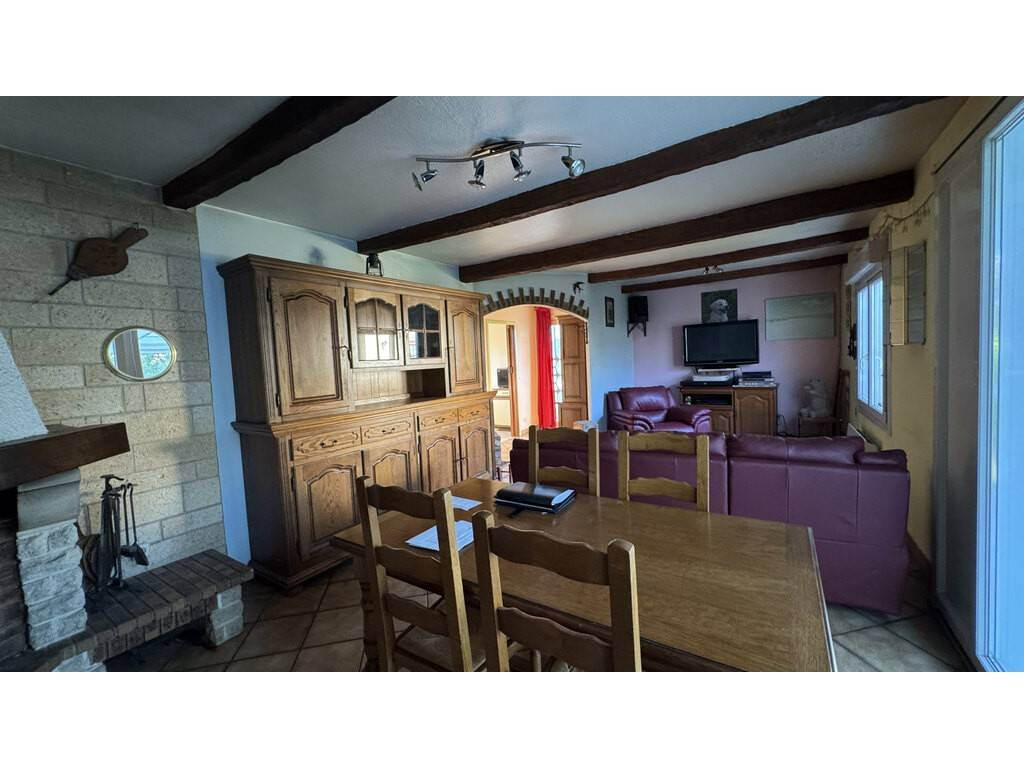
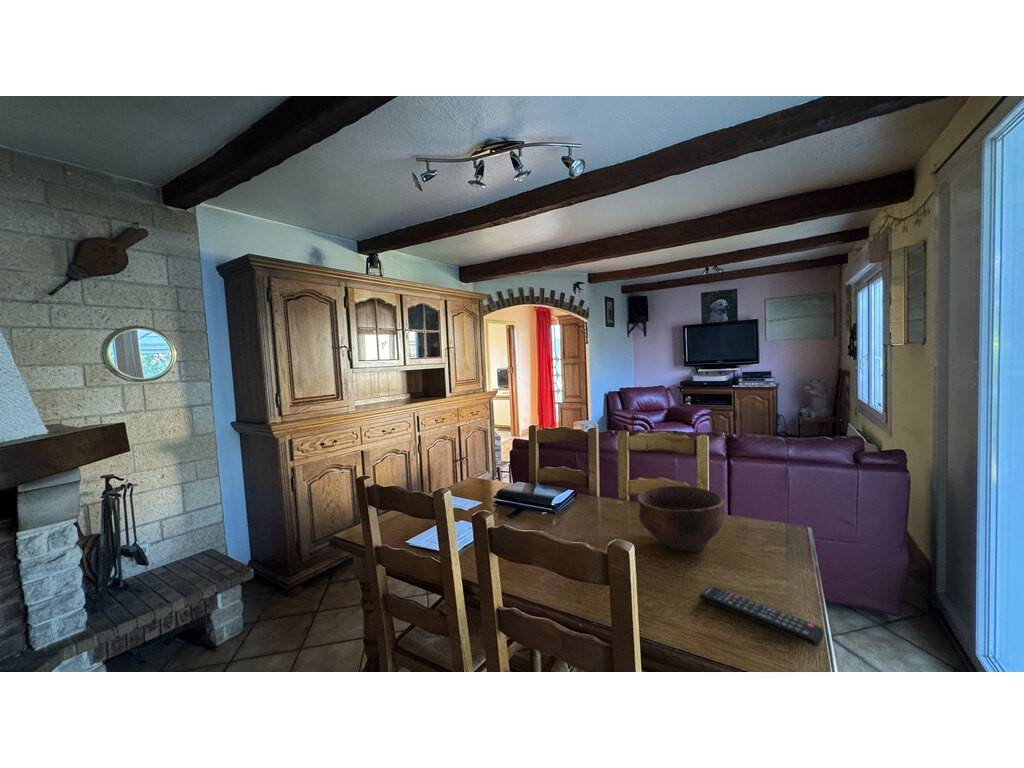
+ remote control (756, 613)
+ bowl (679, 520)
